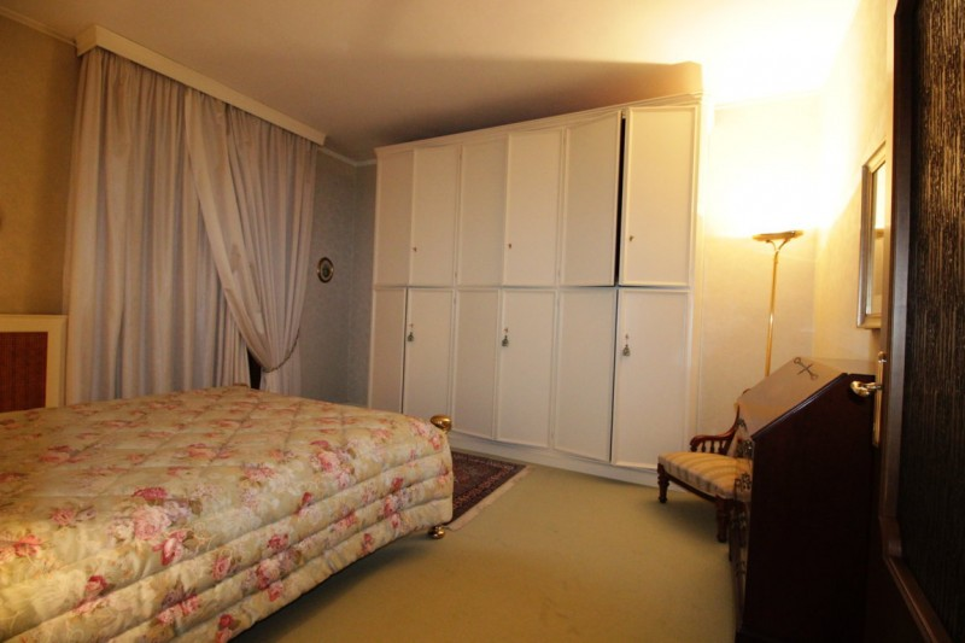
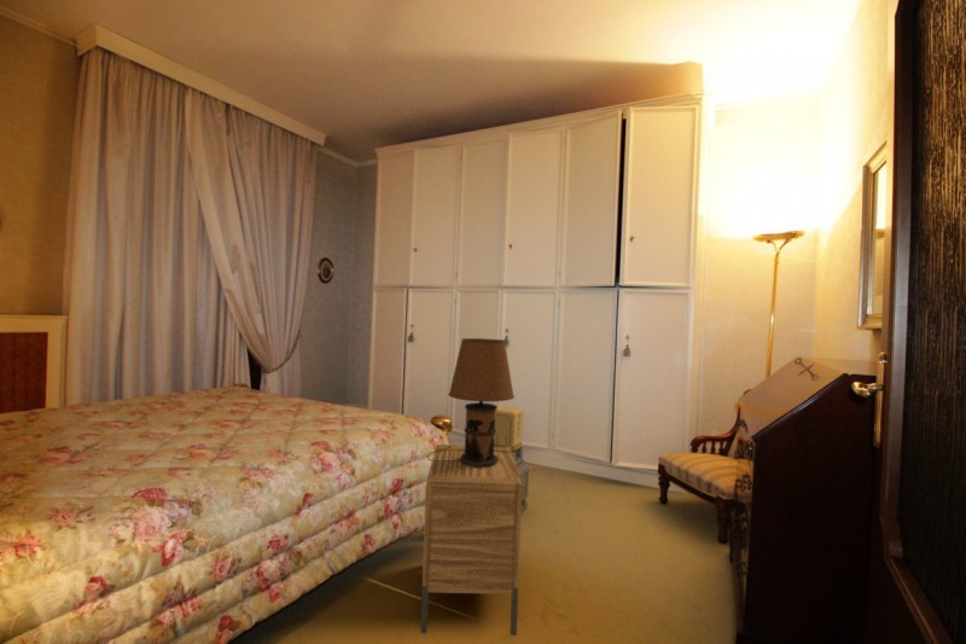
+ lantern (513, 457)
+ nightstand (471, 528)
+ table lamp (470, 398)
